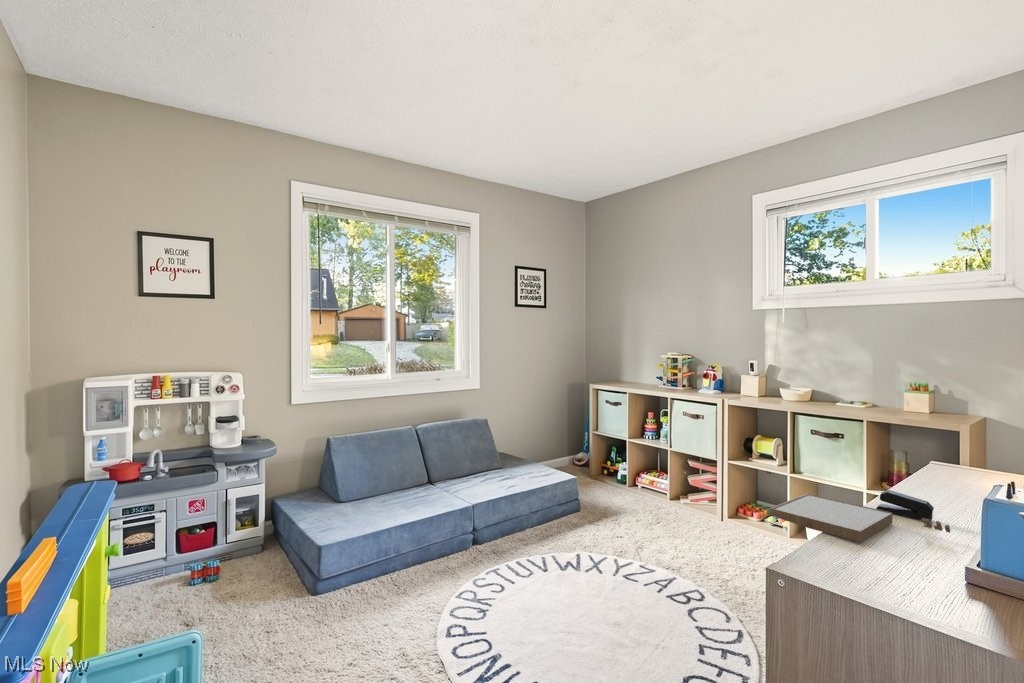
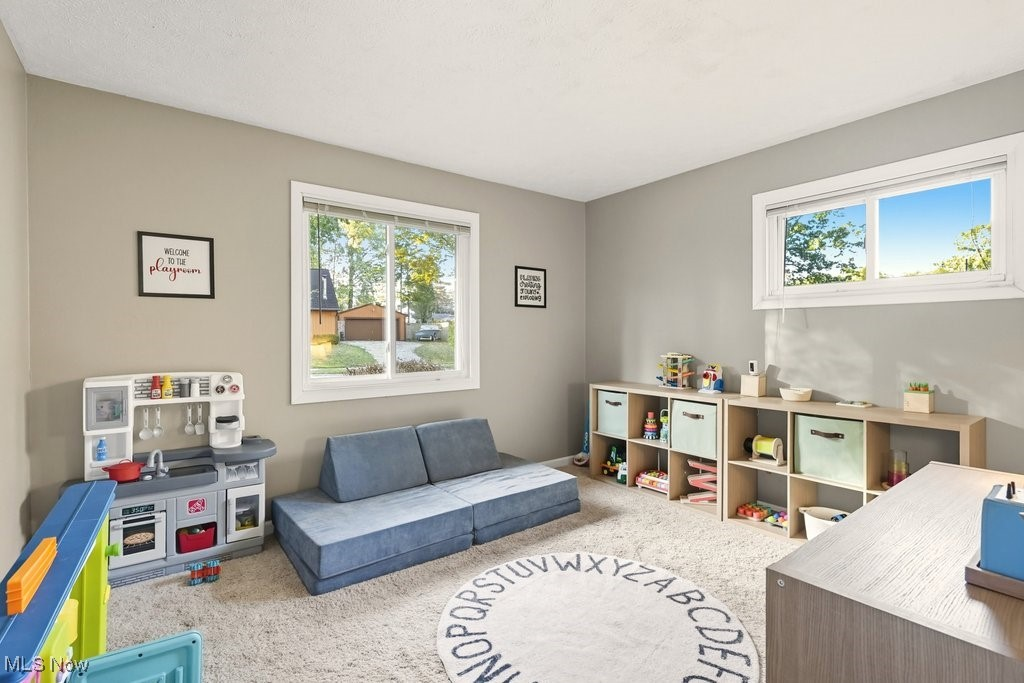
- stapler (904, 504)
- puzzle (855, 519)
